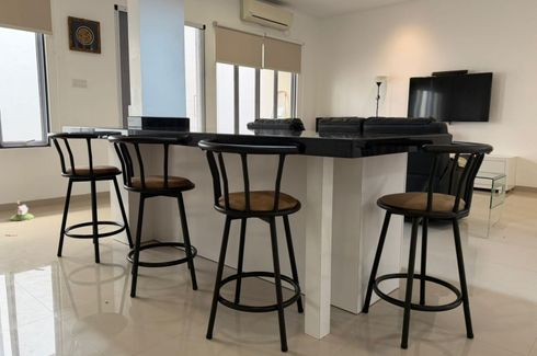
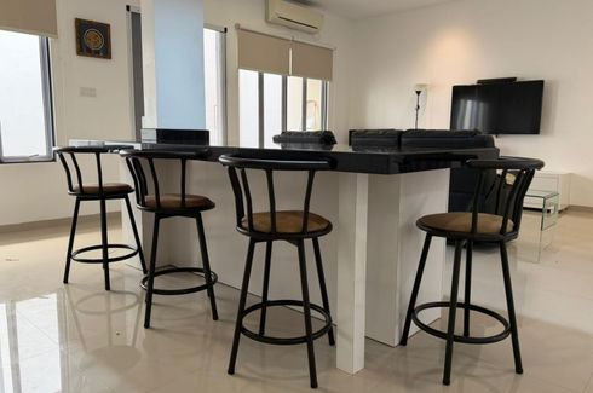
- toy house (21, 209)
